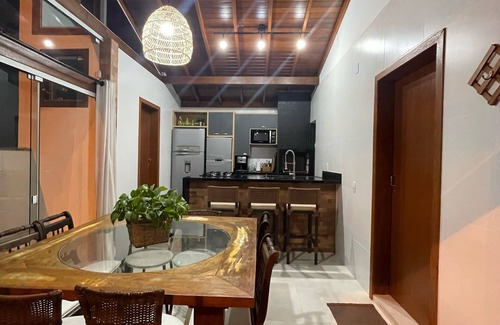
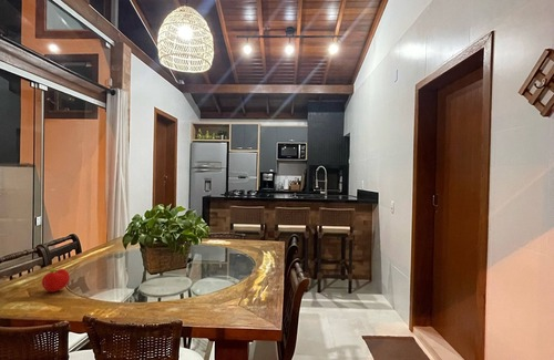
+ fruit (55, 279)
